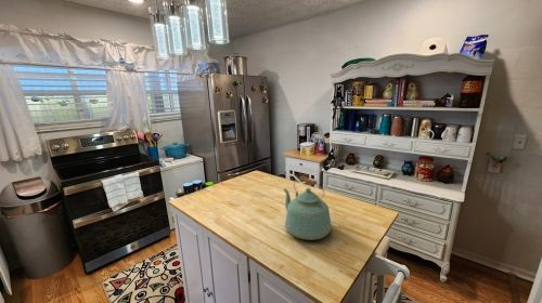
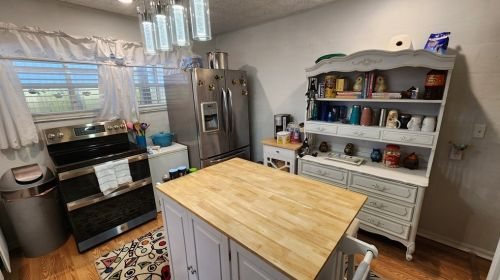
- kettle (304, 202)
